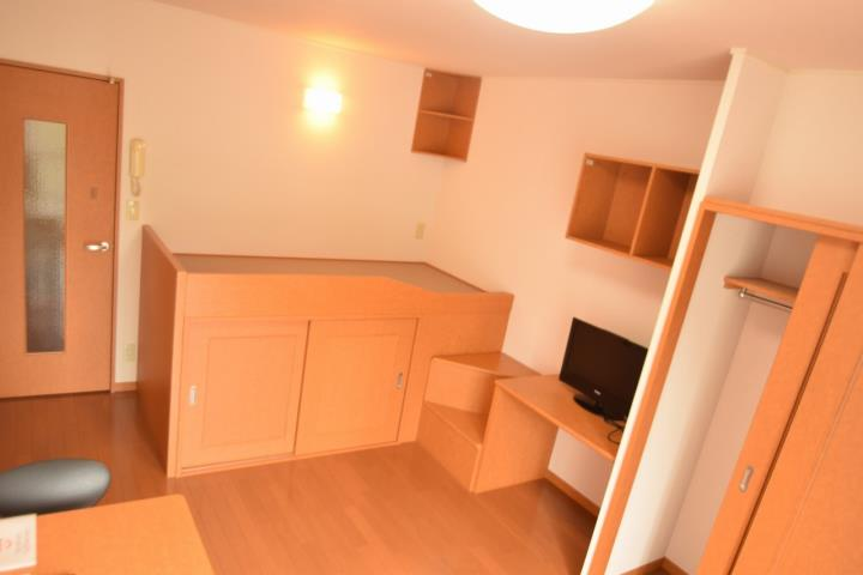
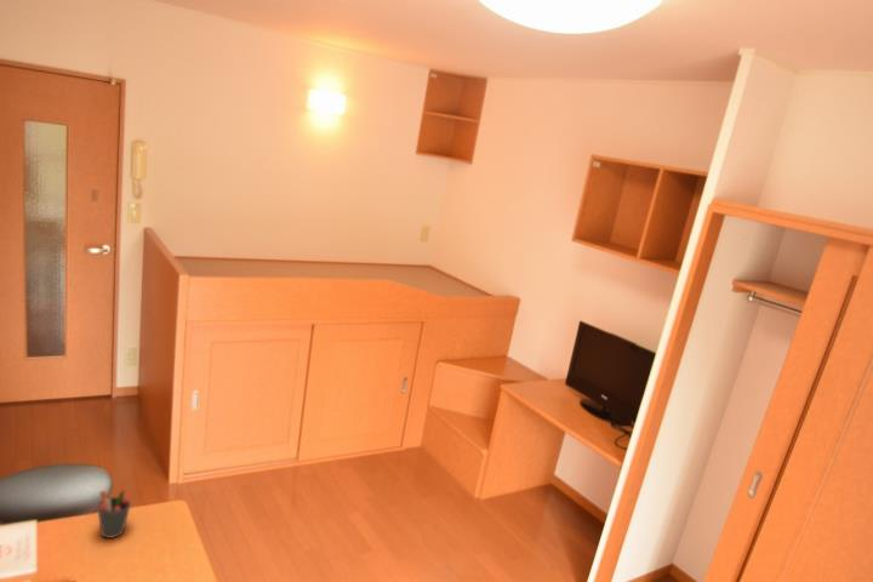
+ pen holder (113, 510)
